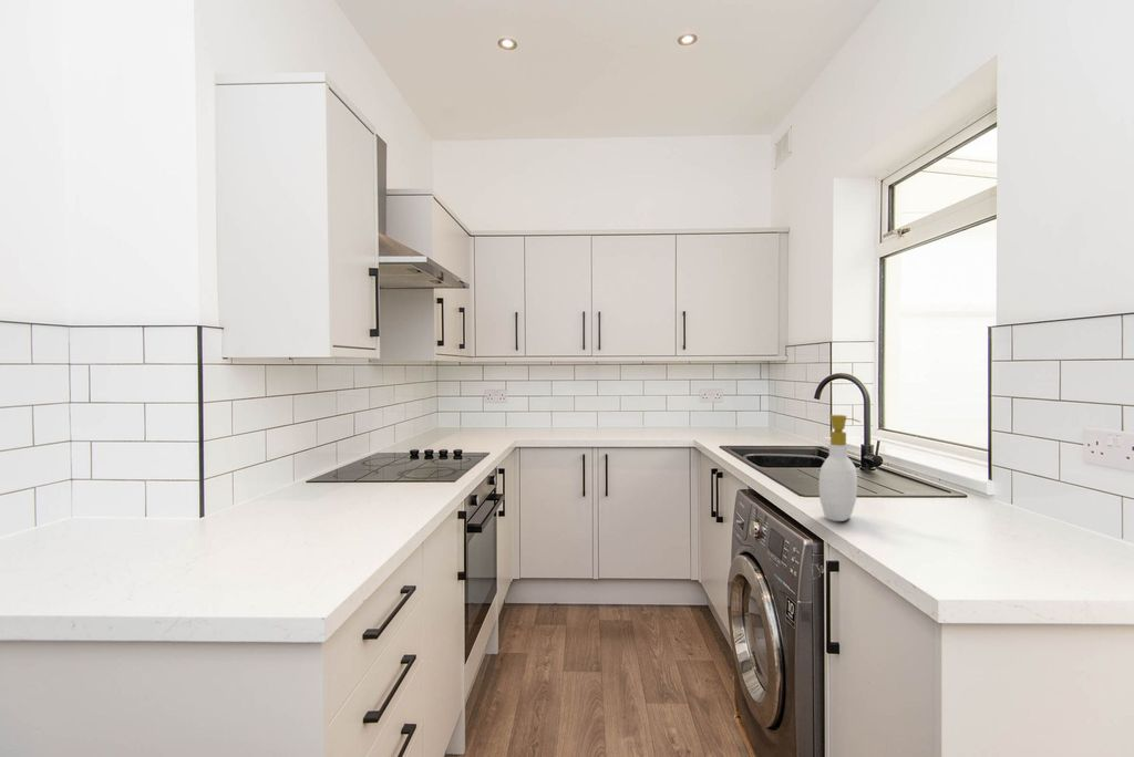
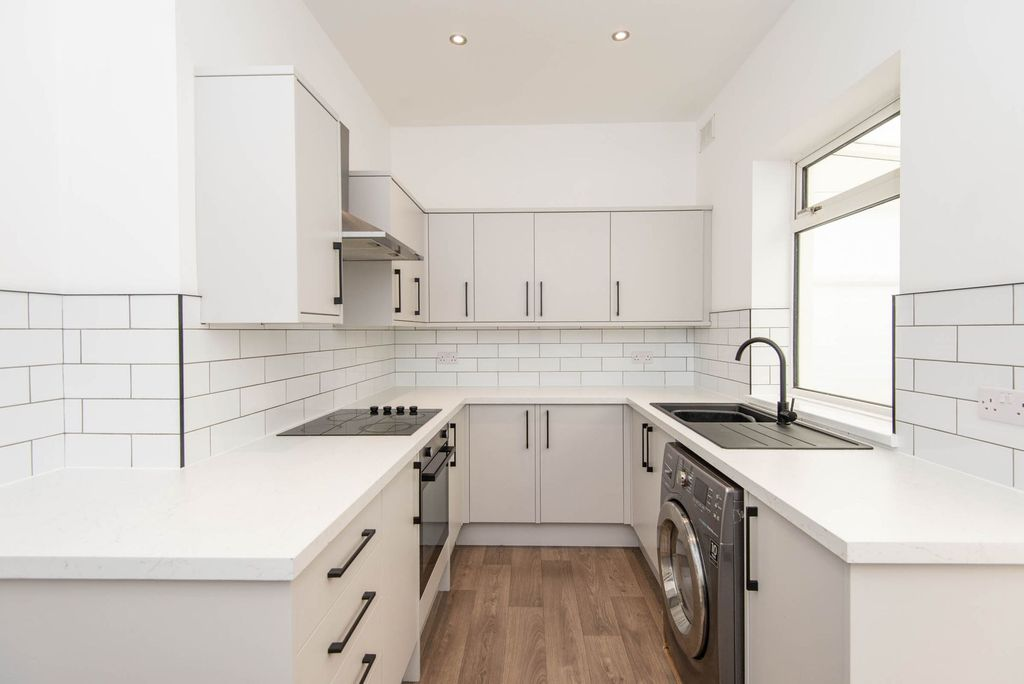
- soap bottle (839, 466)
